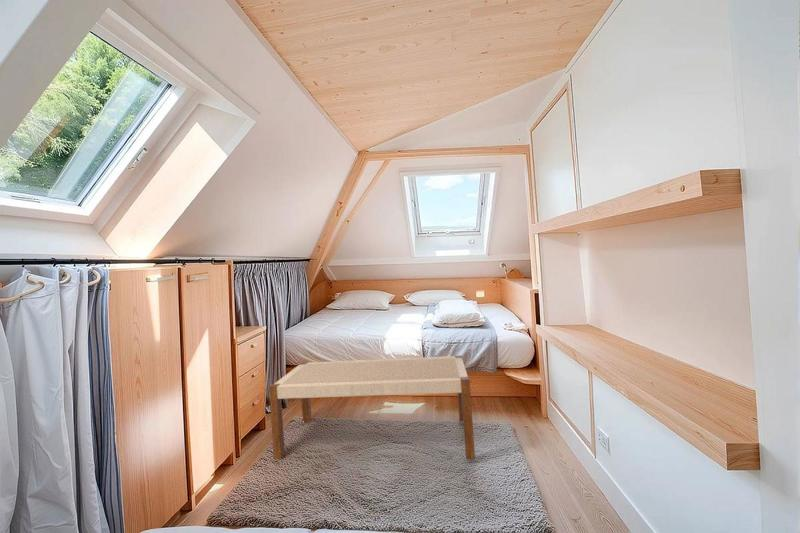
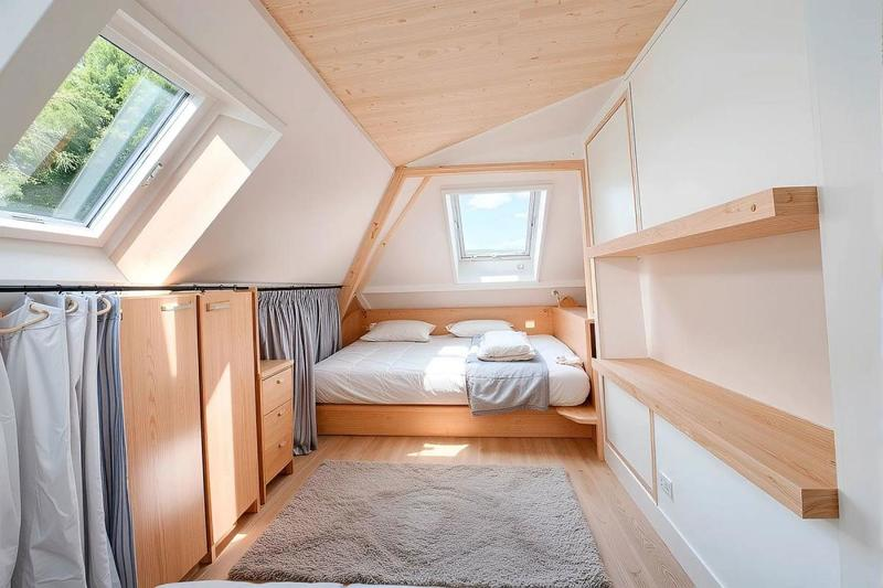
- bench (376, 395)
